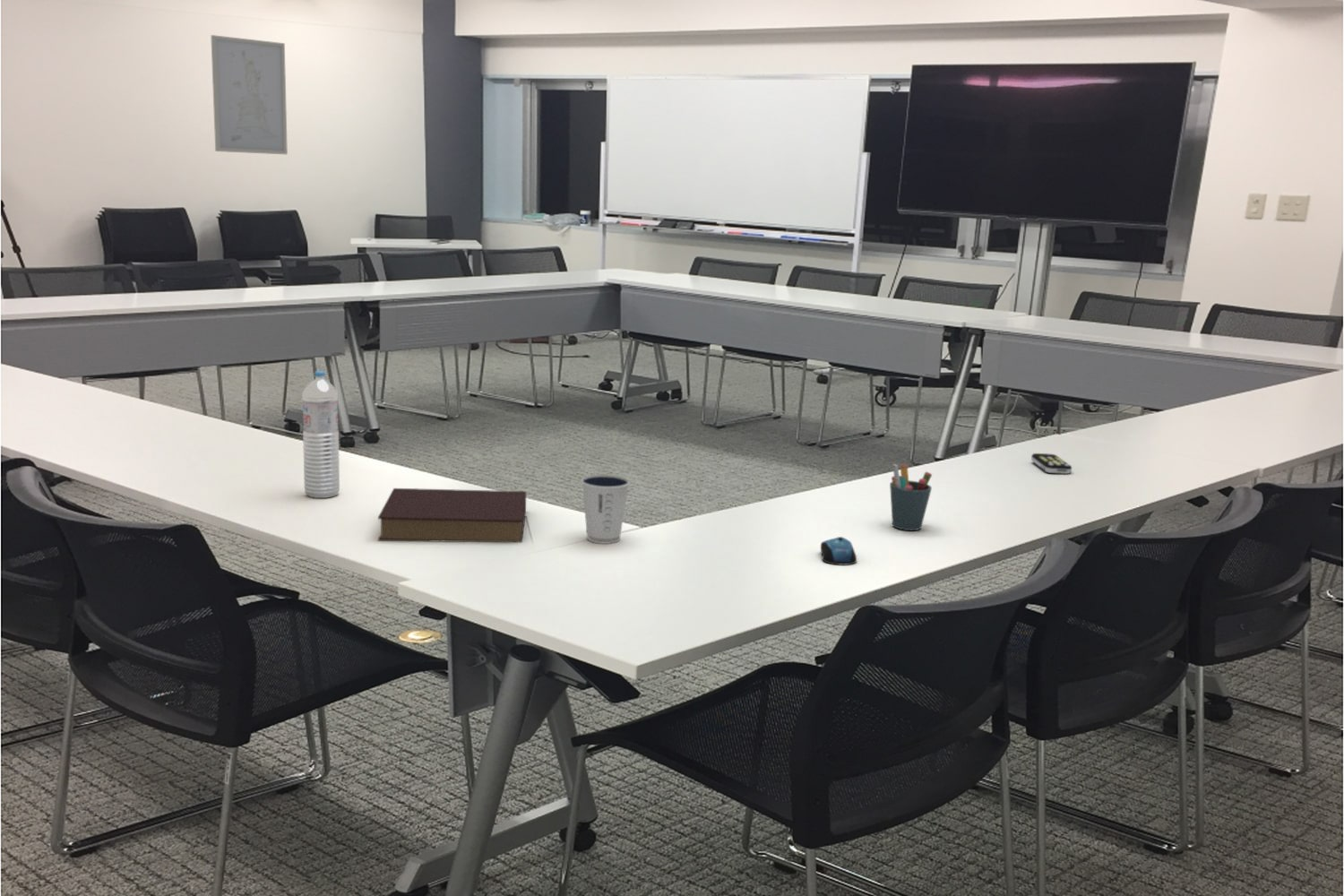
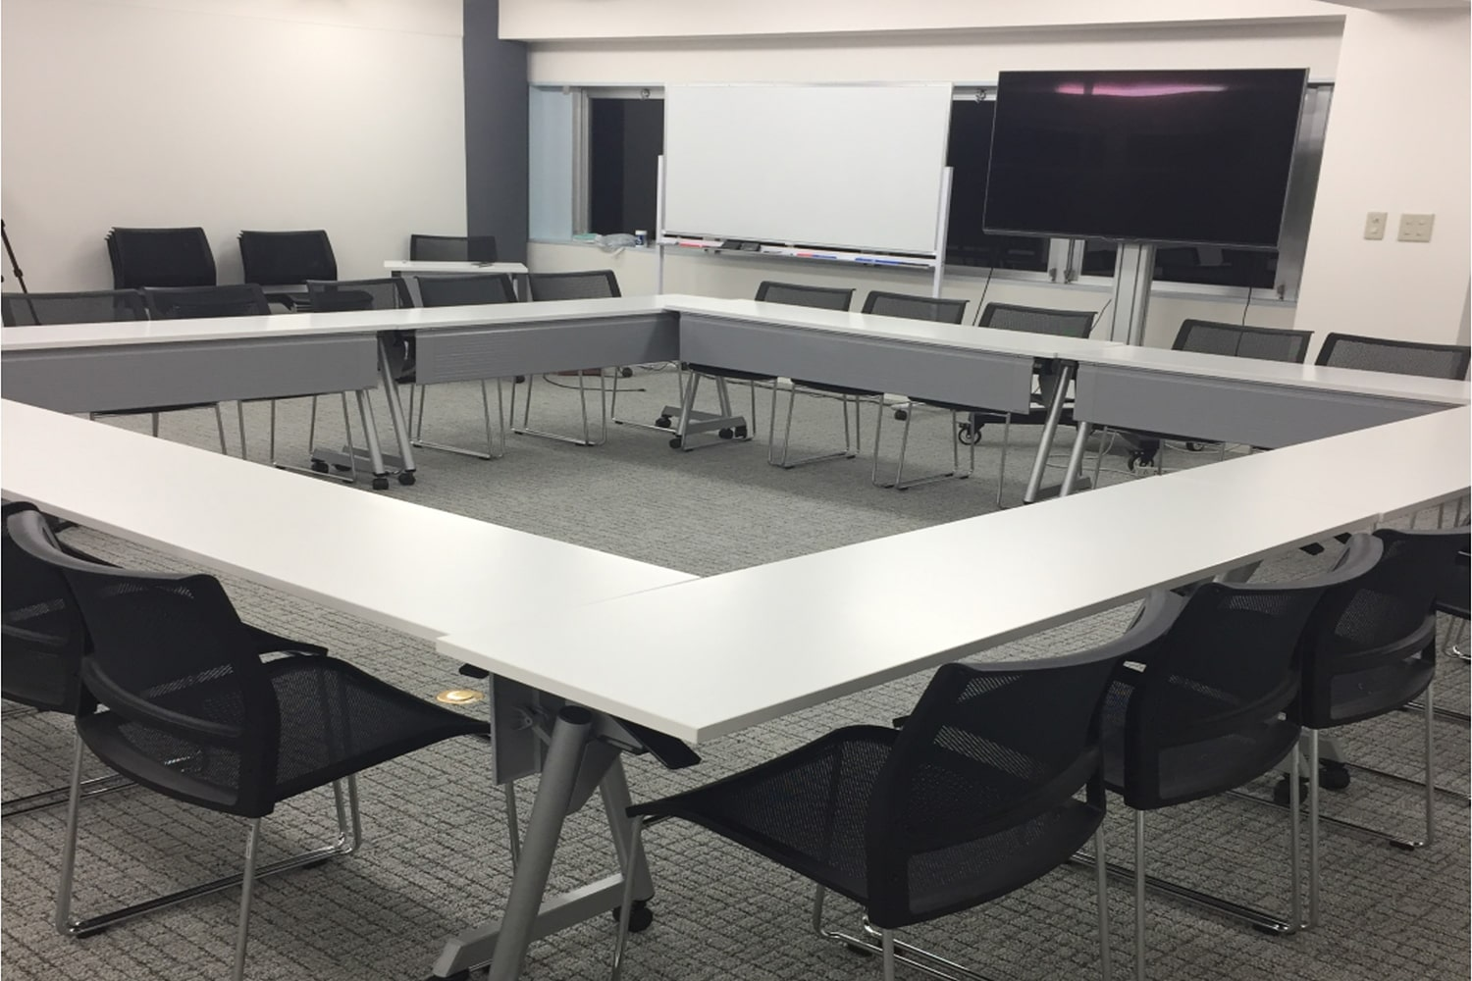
- dixie cup (604, 510)
- water bottle (321, 434)
- remote control (1051, 462)
- computer mouse (836, 546)
- wall art (250, 96)
- pen holder (909, 495)
- book (455, 514)
